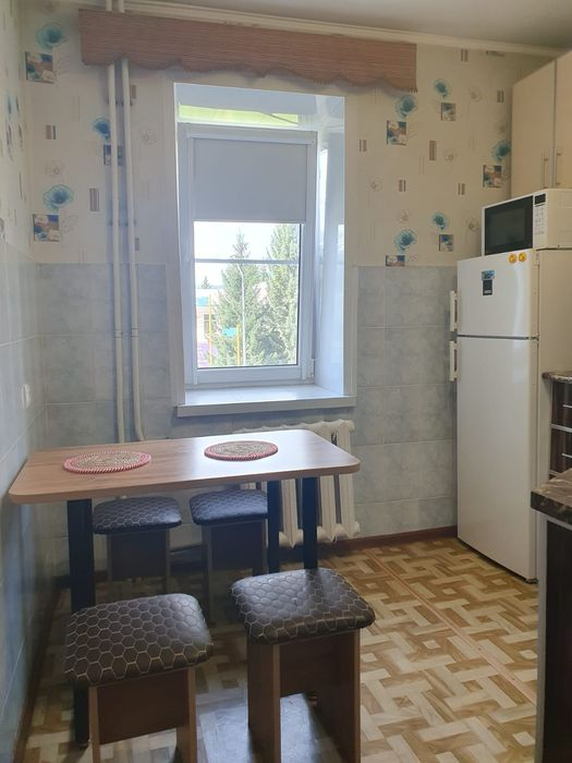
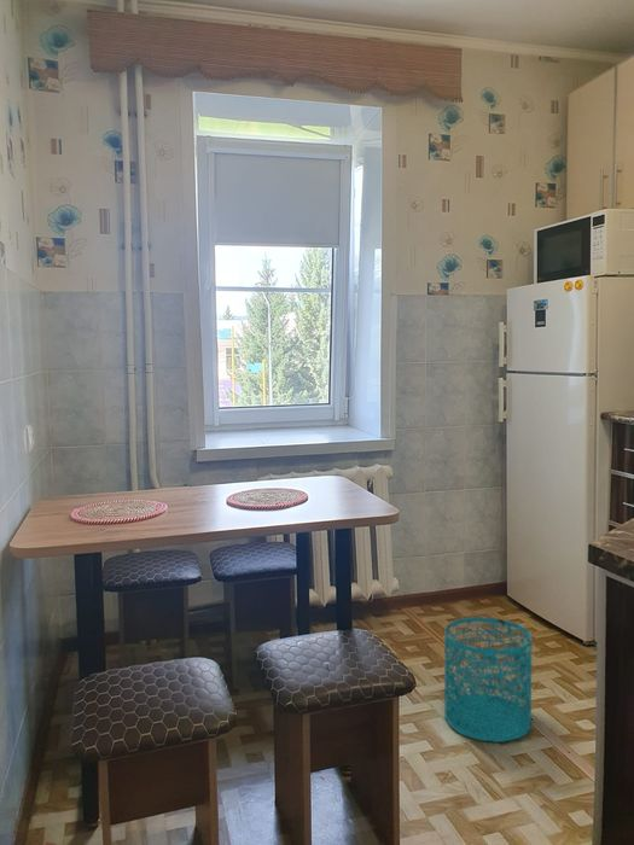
+ wastebasket (487, 676)
